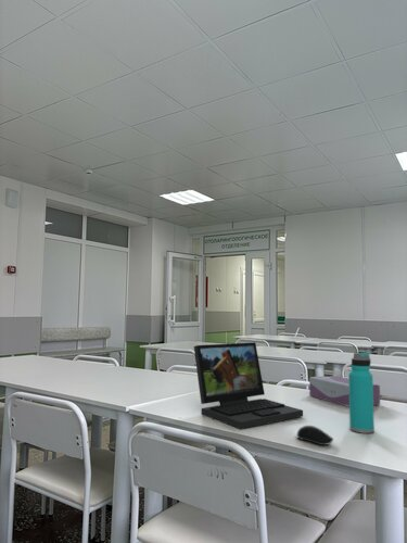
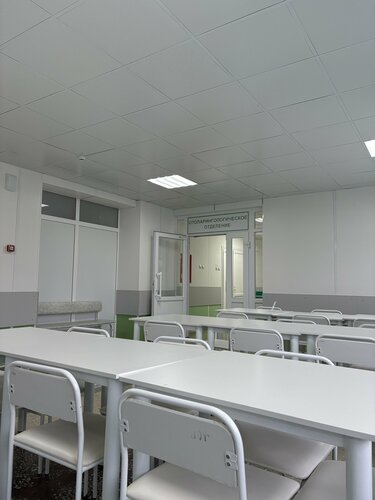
- tissue box (343, 390)
- water bottle (360, 390)
- computer mouse (314, 433)
- laptop (246, 379)
